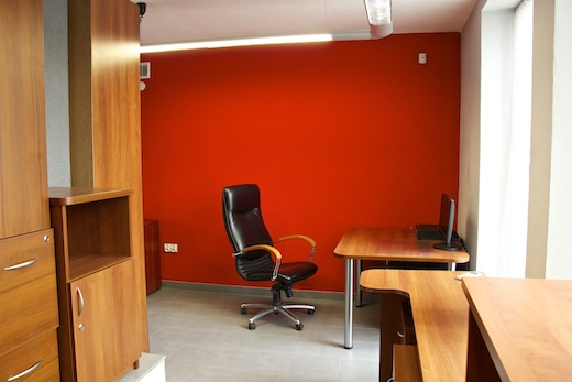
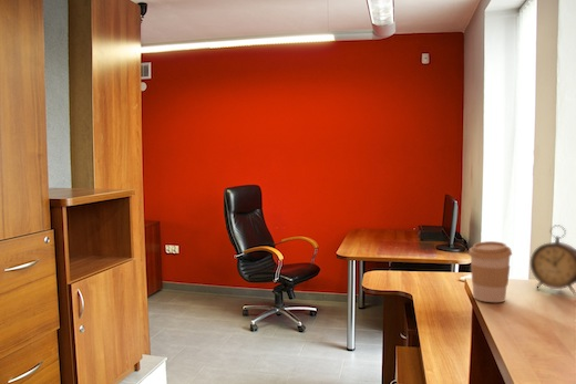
+ alarm clock (557, 258)
+ coffee cup (488, 270)
